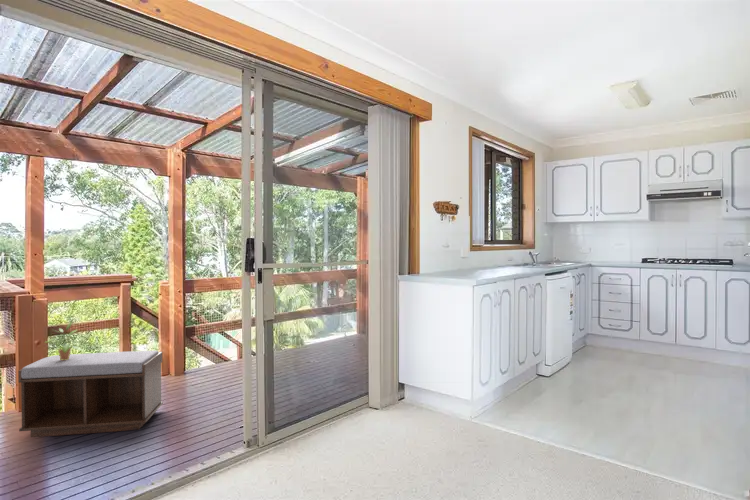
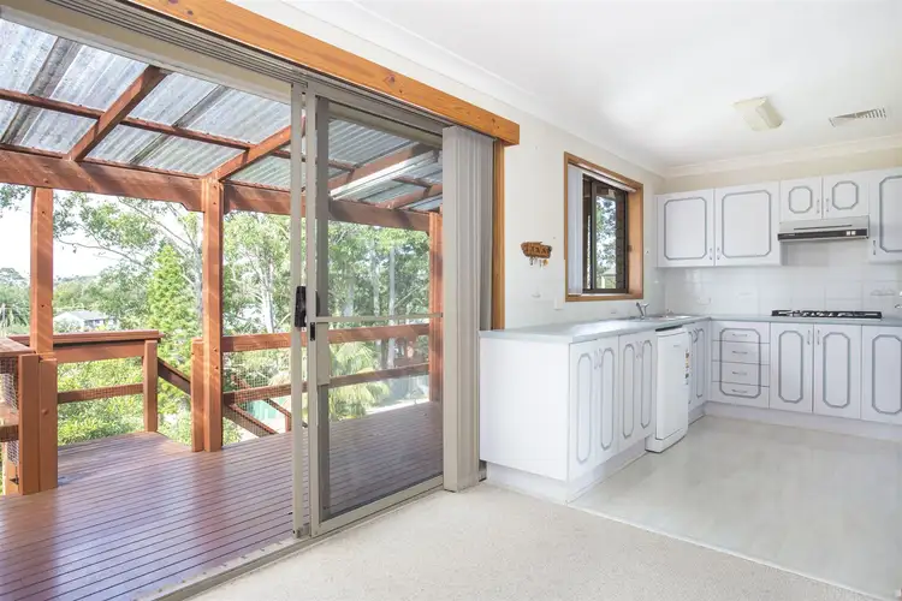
- potted plant (68, 340)
- bench (96, 390)
